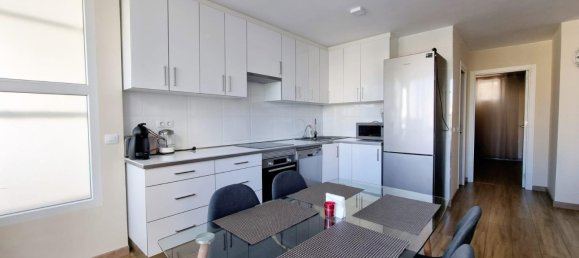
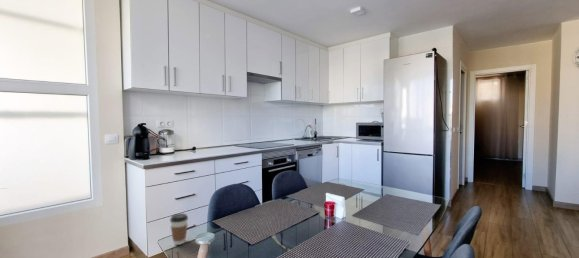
+ coffee cup (179, 228)
